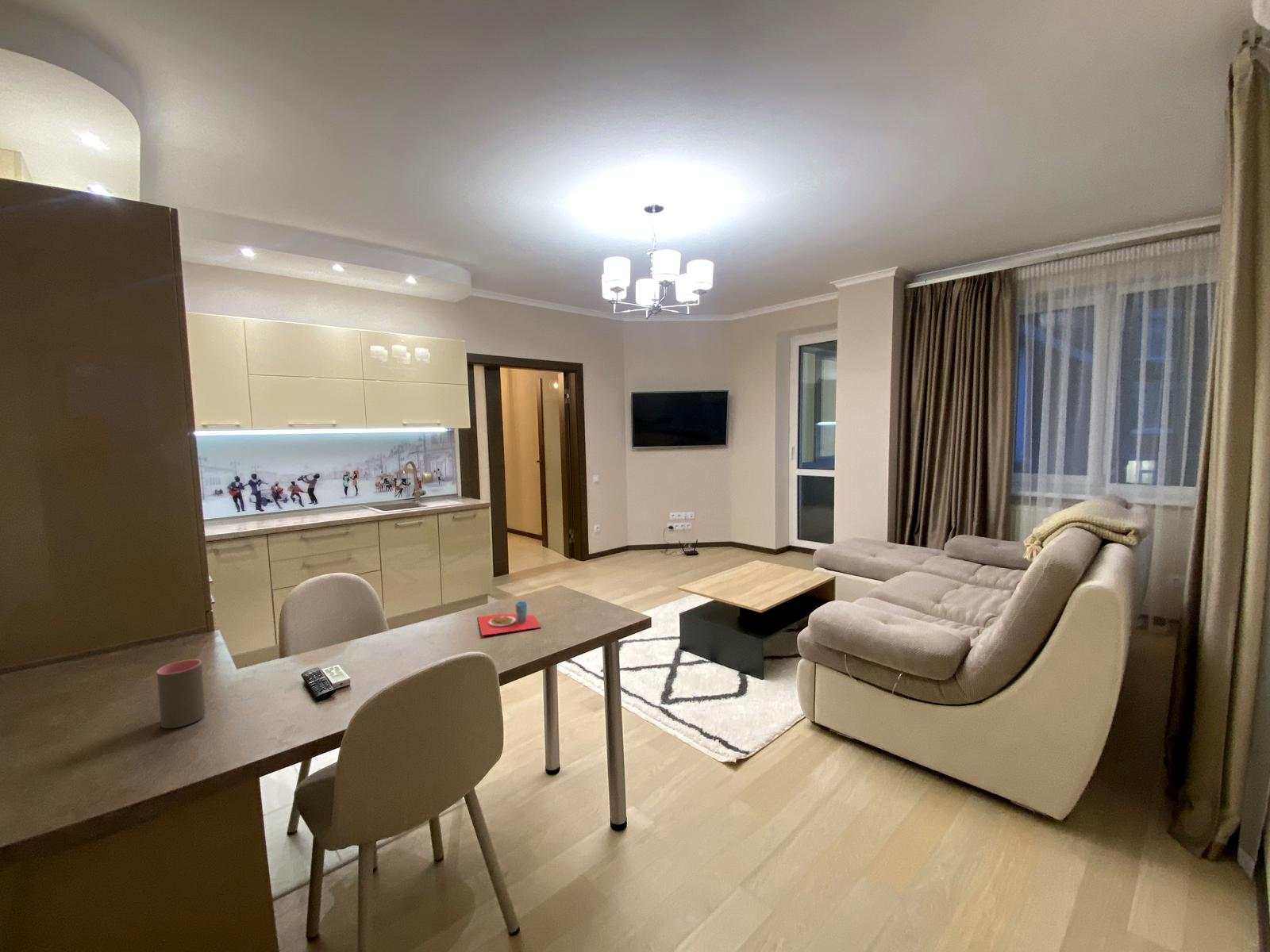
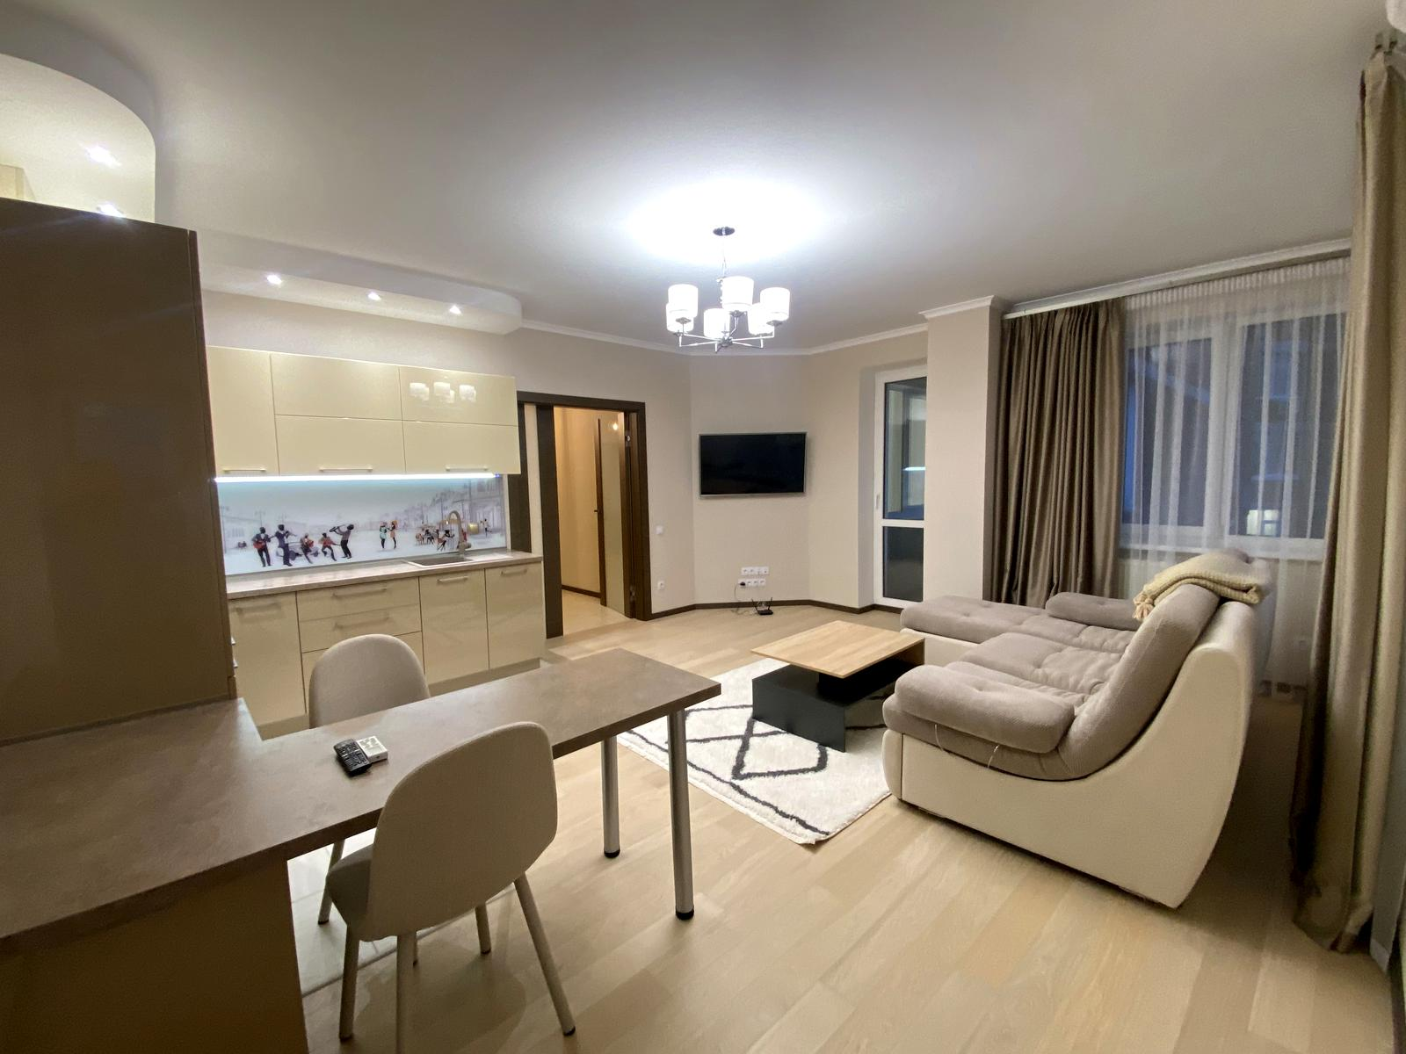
- cup (181, 693)
- placemat (508, 614)
